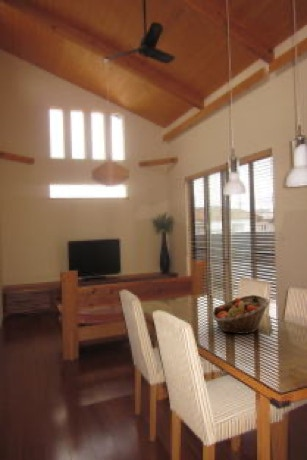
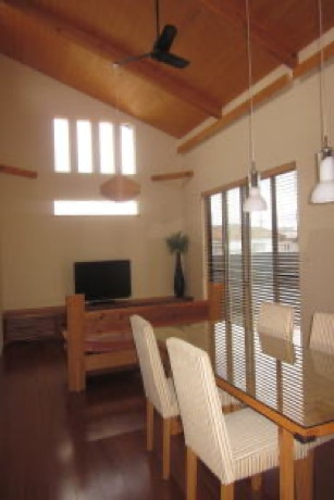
- fruit basket (240, 312)
